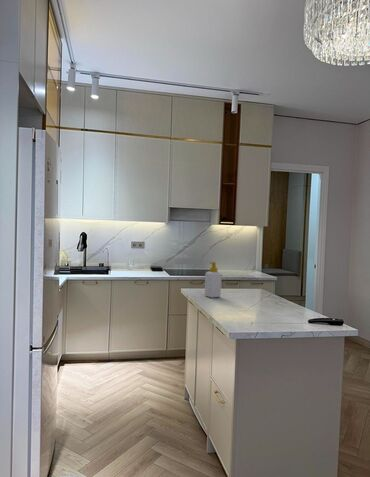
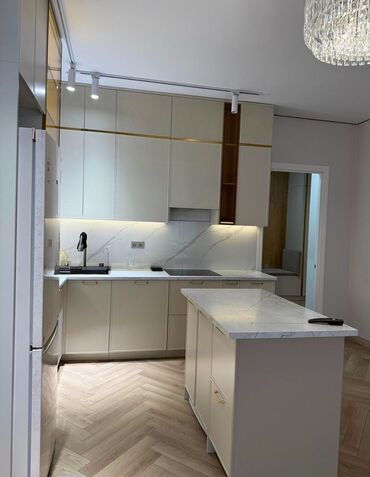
- soap bottle (213, 279)
